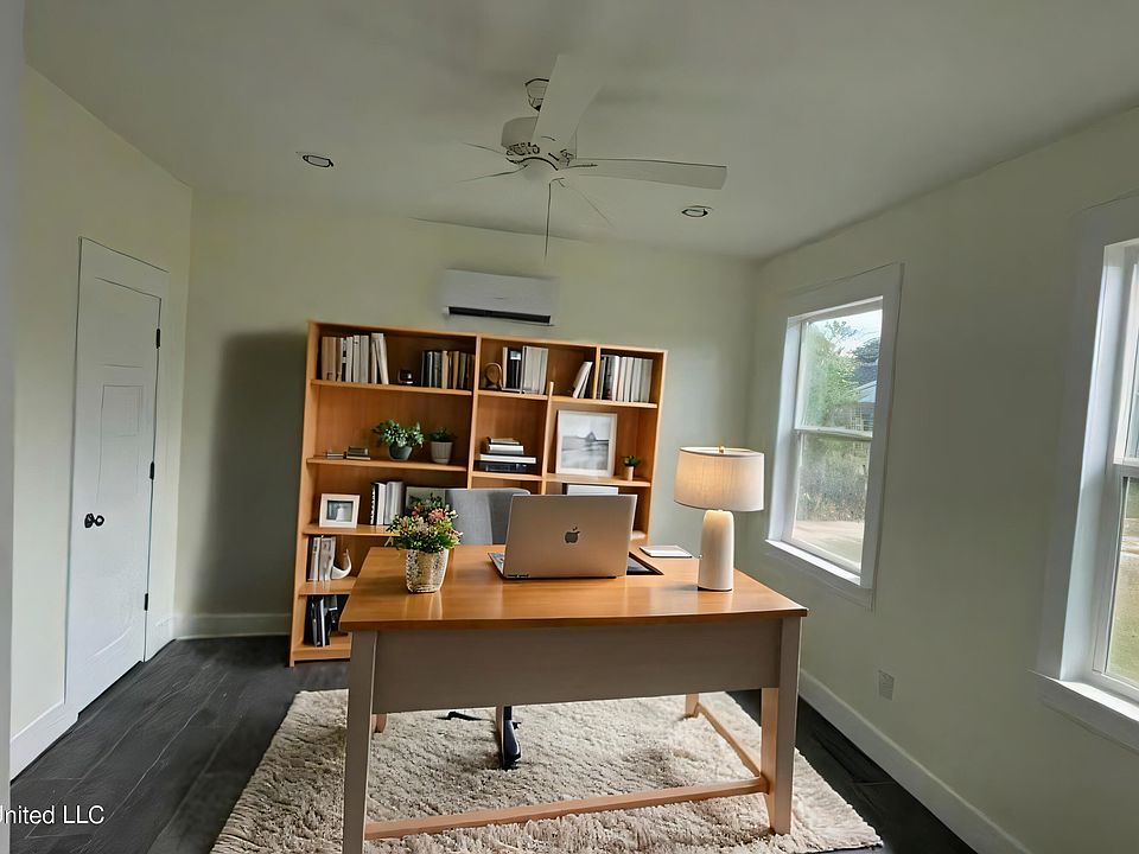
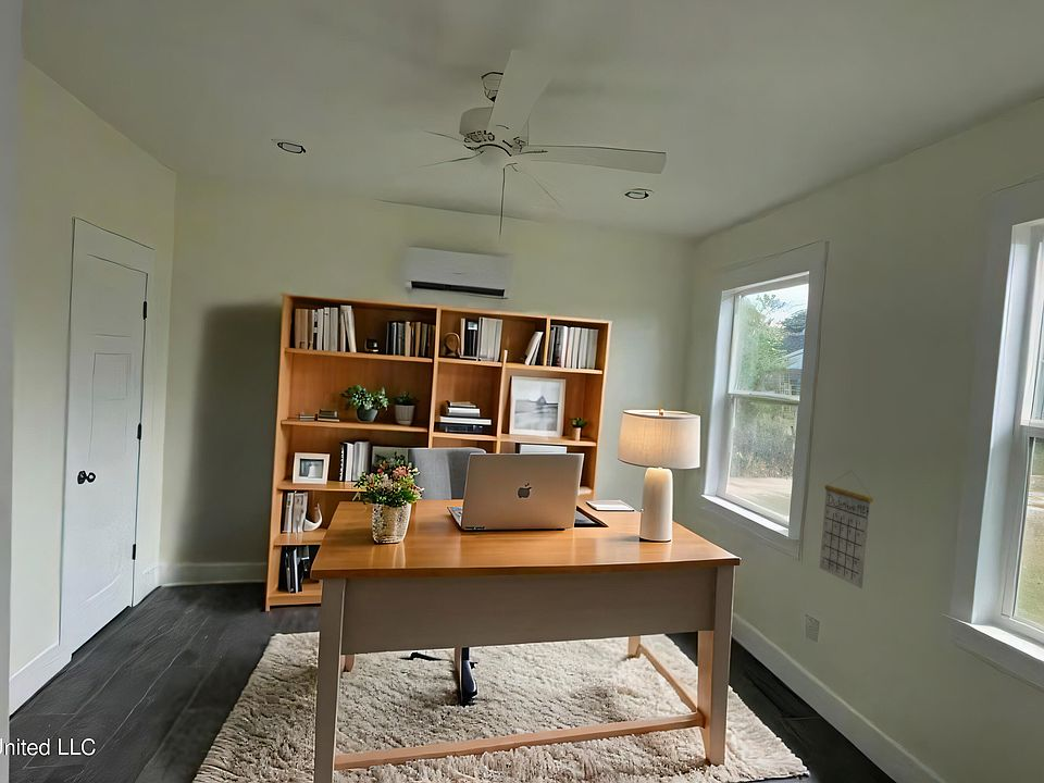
+ calendar (845, 524)
